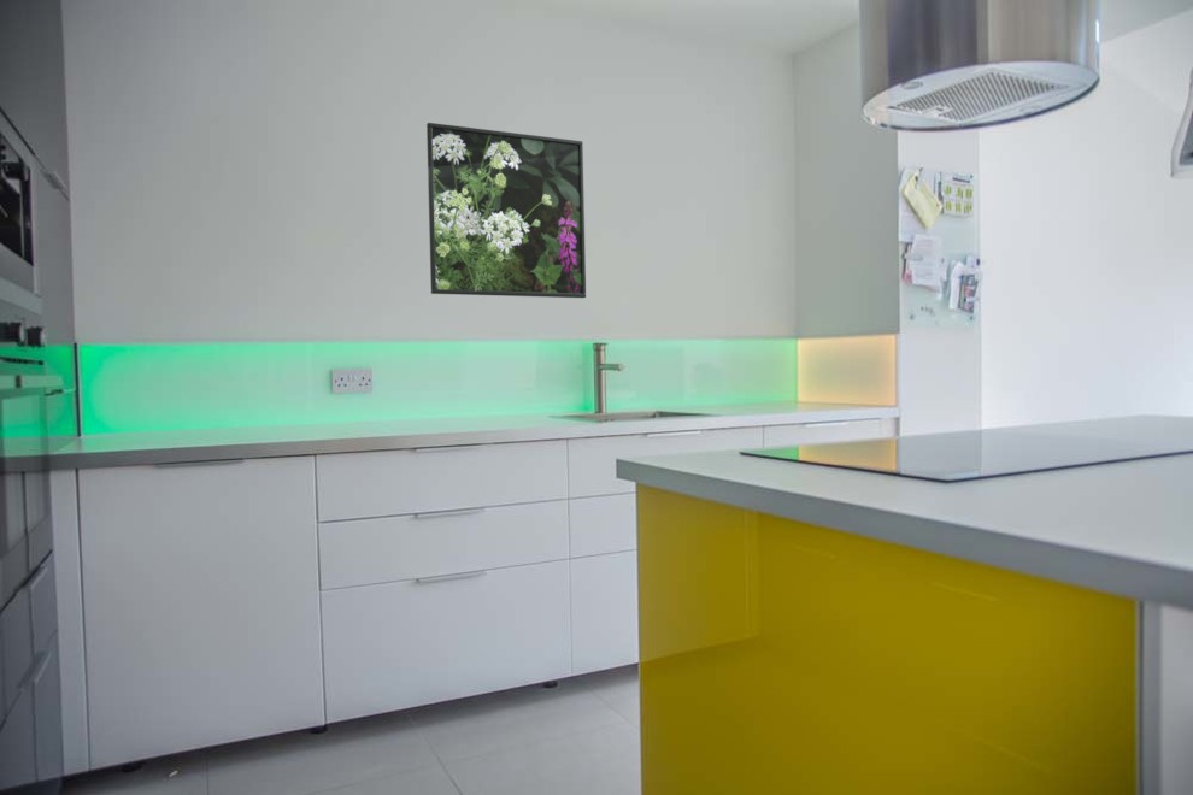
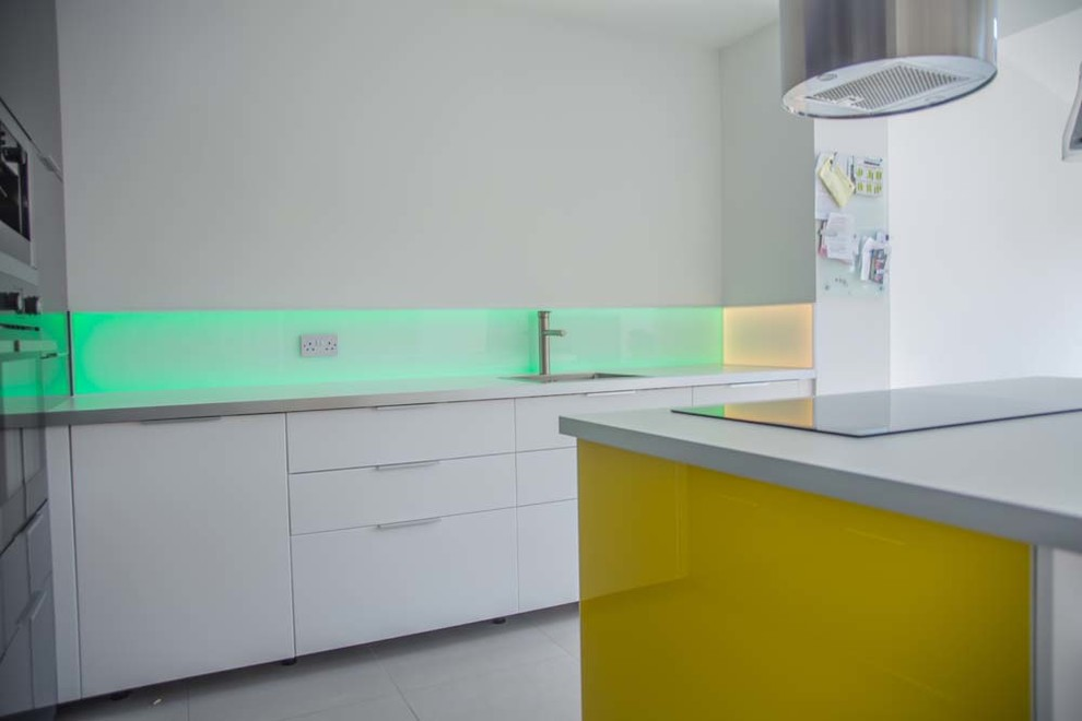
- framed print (510, 214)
